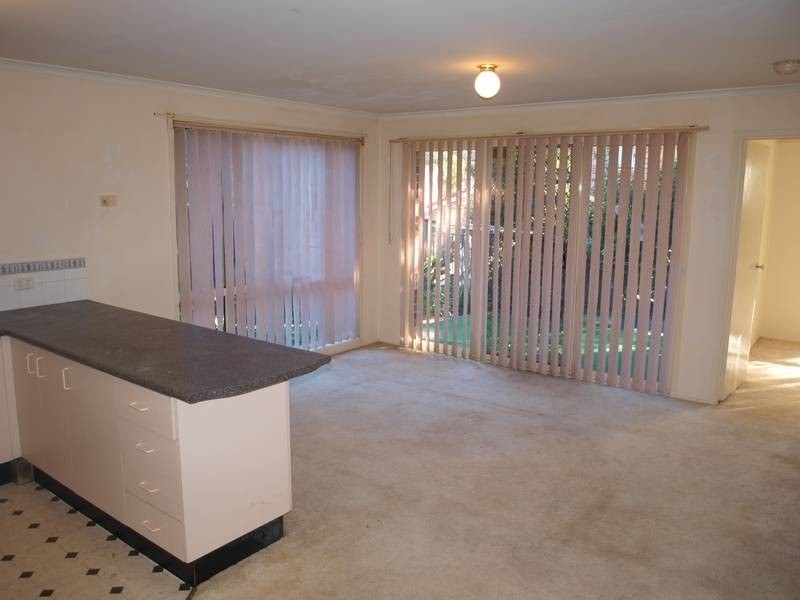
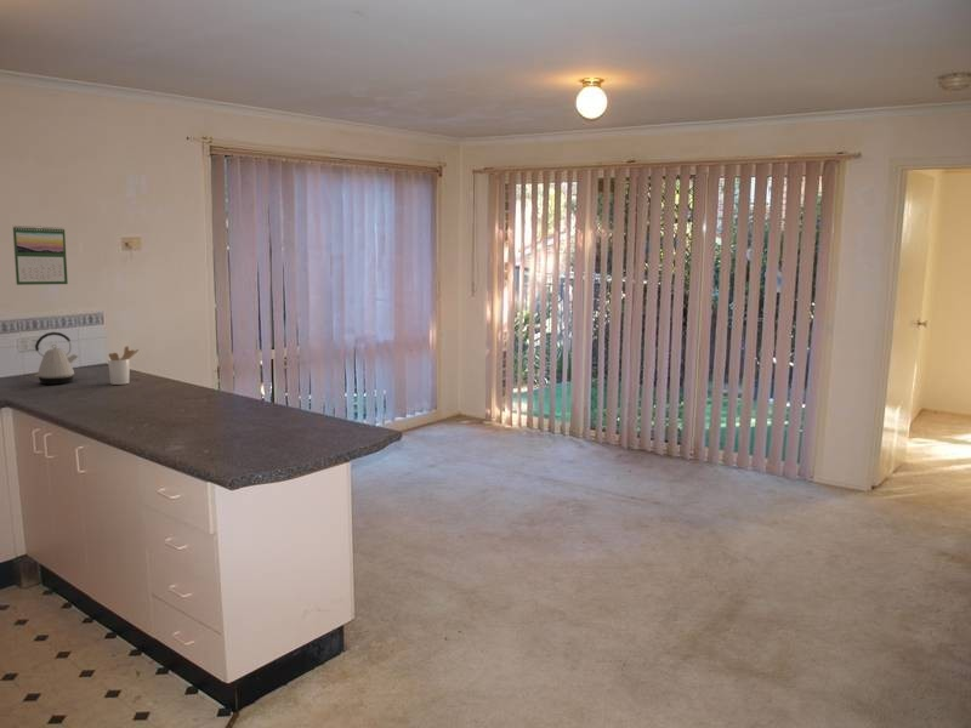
+ kettle (56, 357)
+ utensil holder (123, 365)
+ calendar (40, 255)
